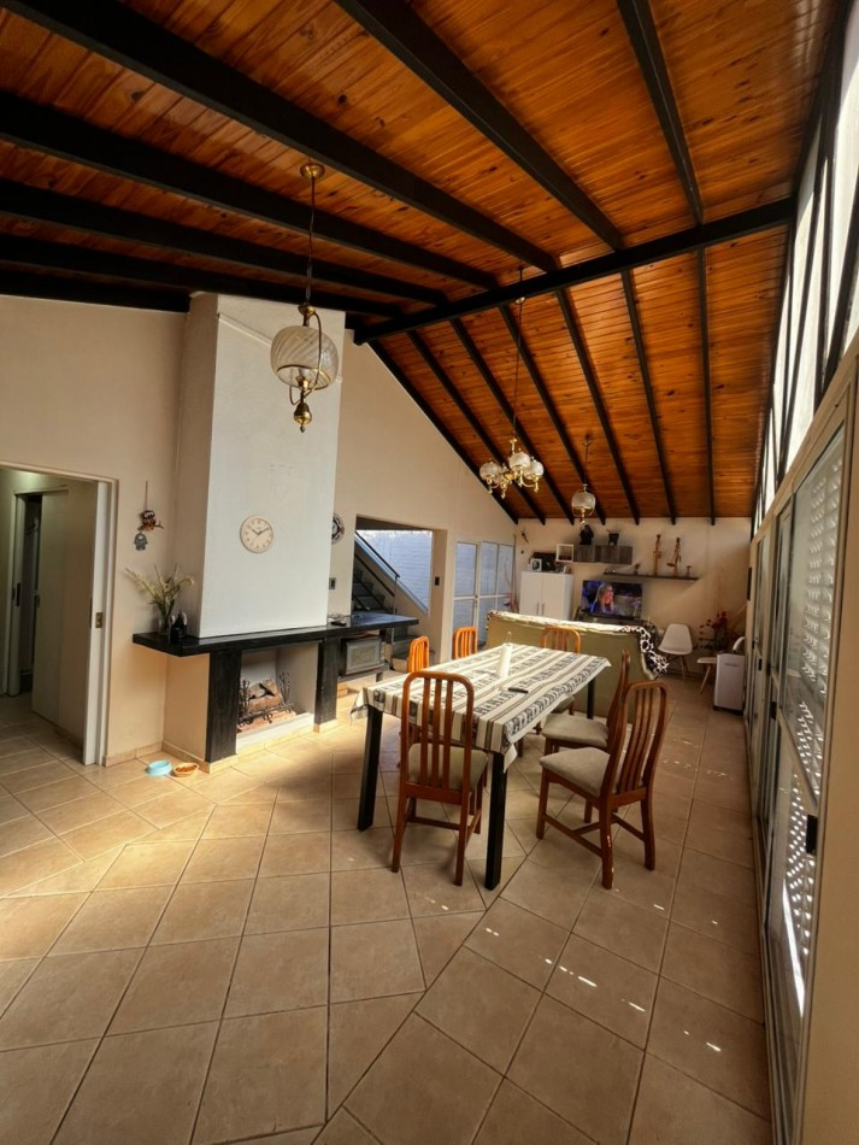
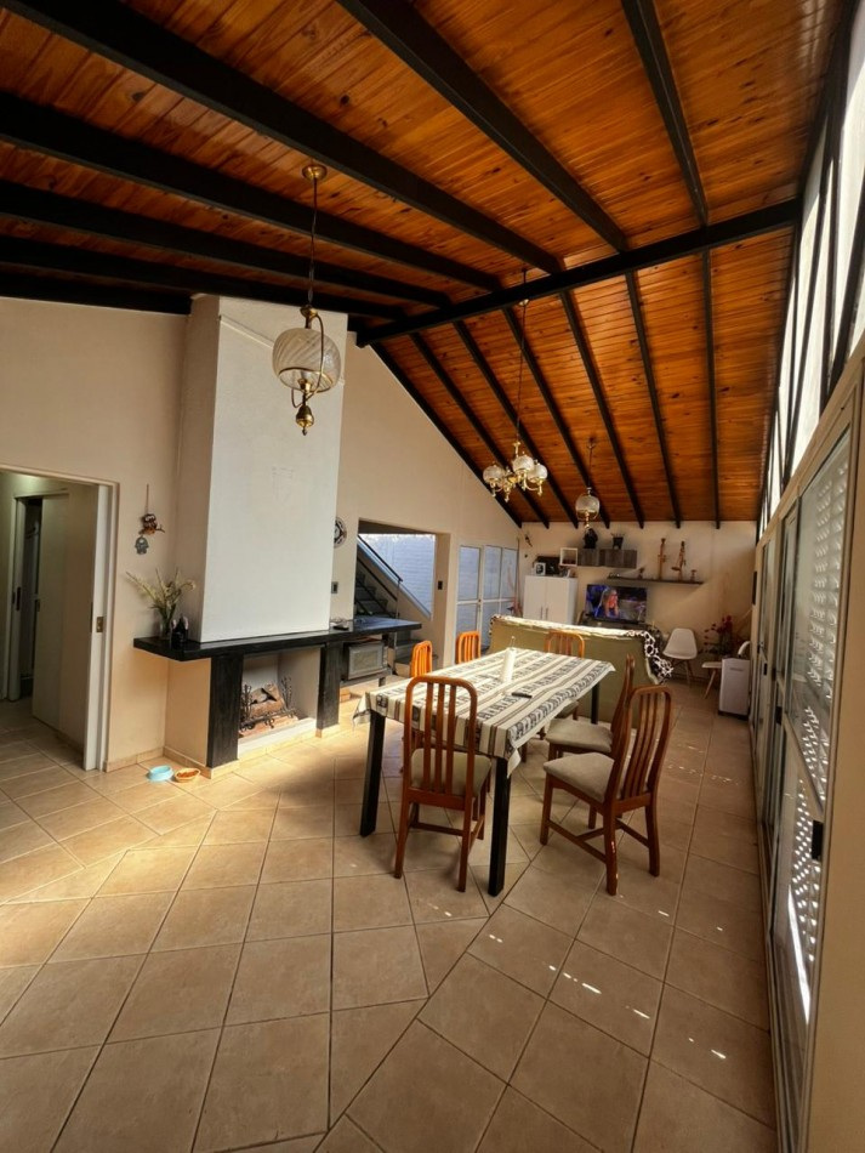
- wall clock (258, 534)
